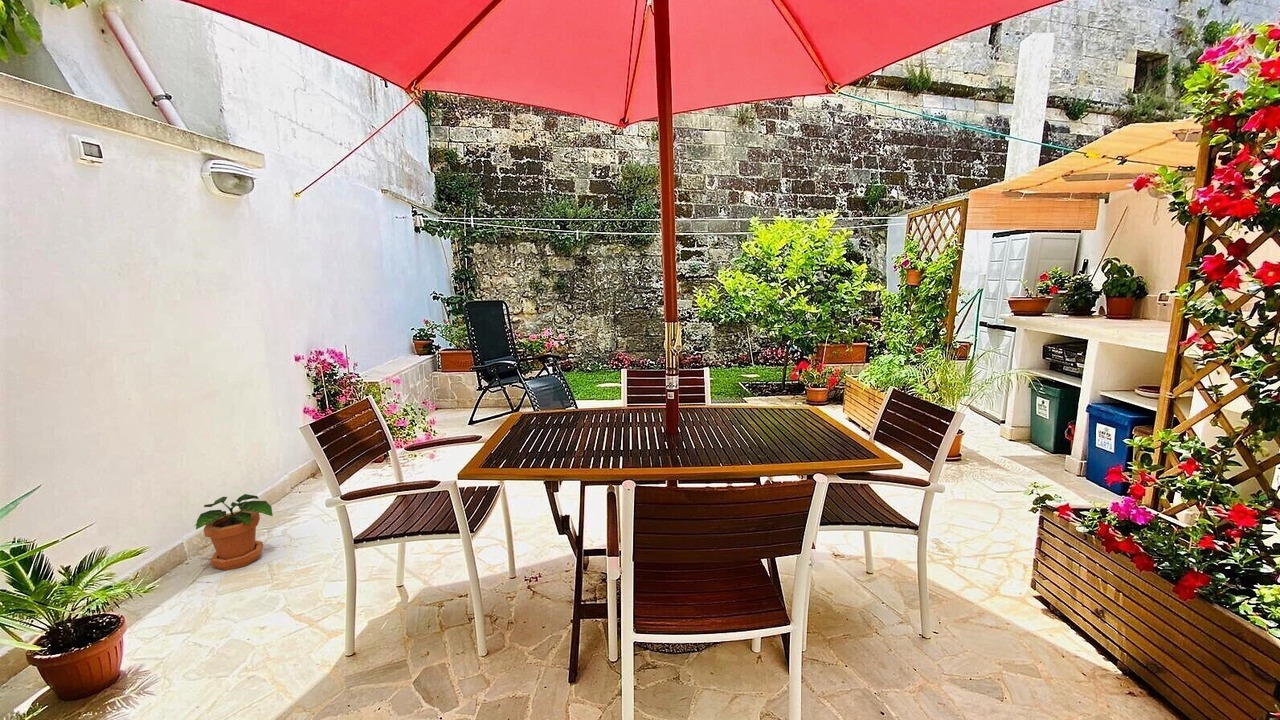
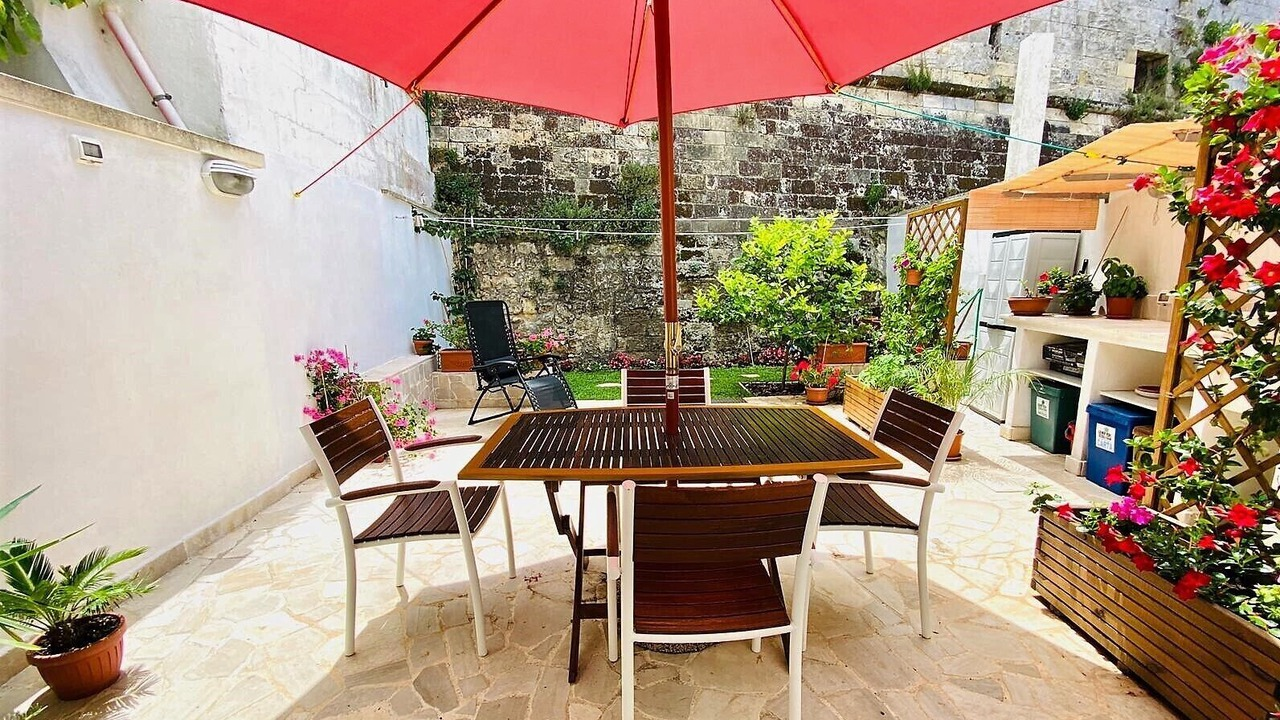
- potted plant (237, 532)
